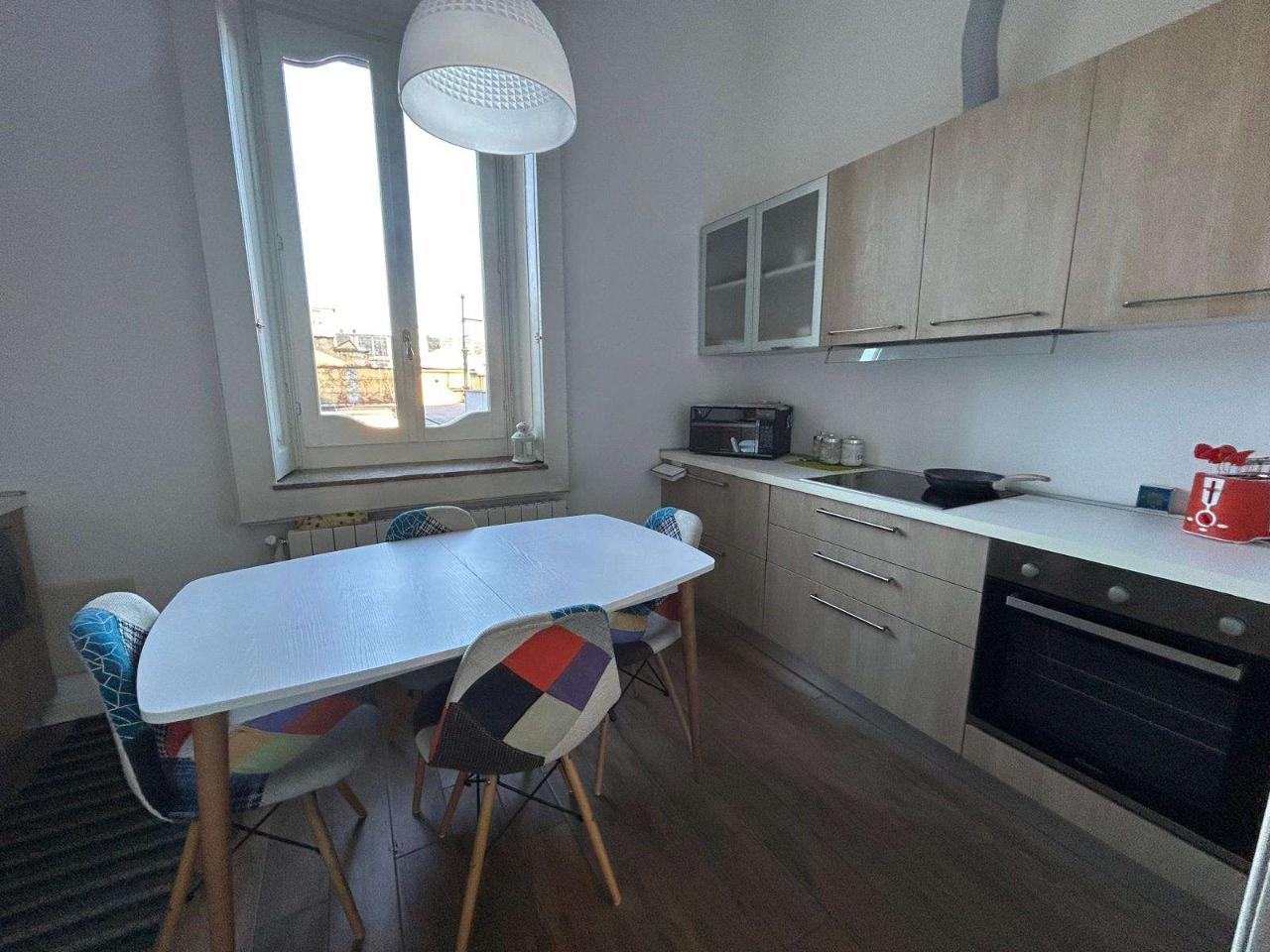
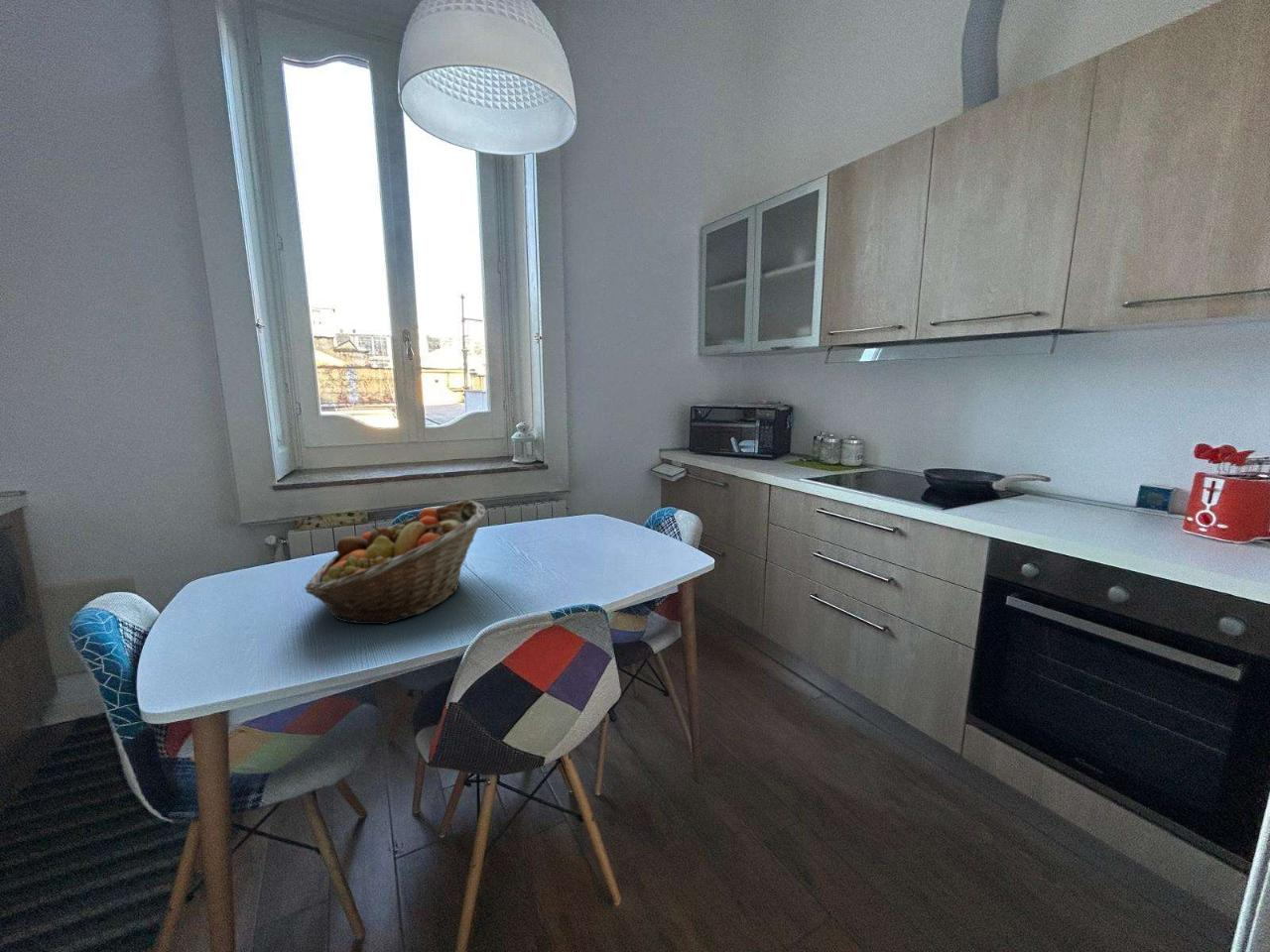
+ fruit basket (405, 553)
